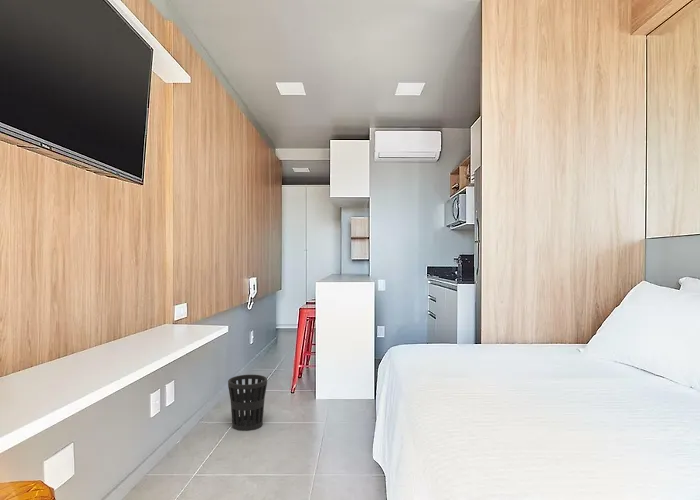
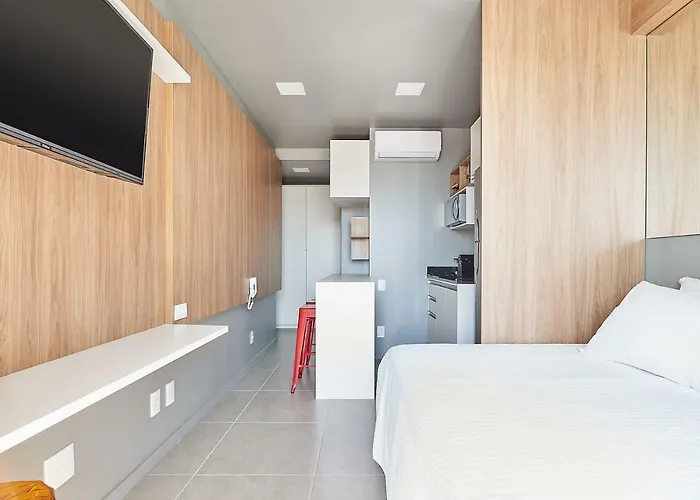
- wastebasket (247, 402)
